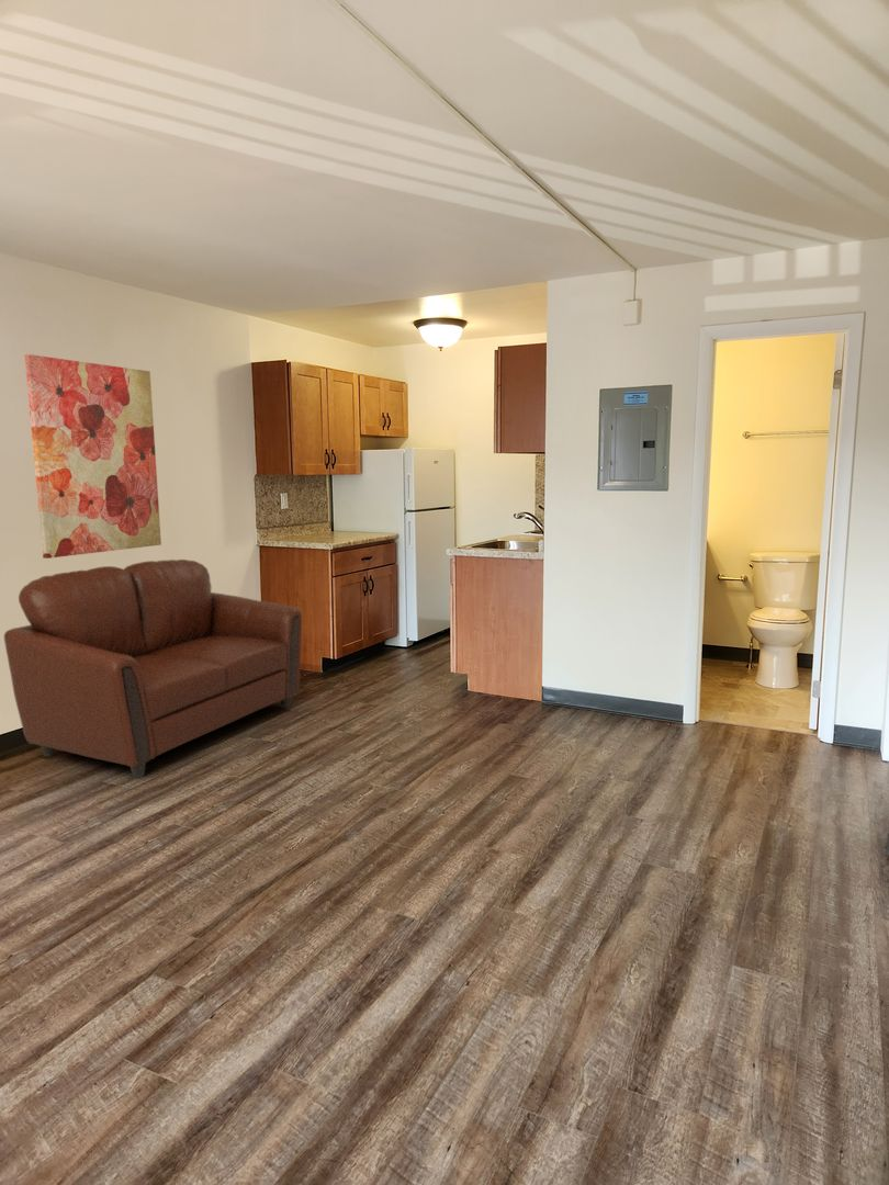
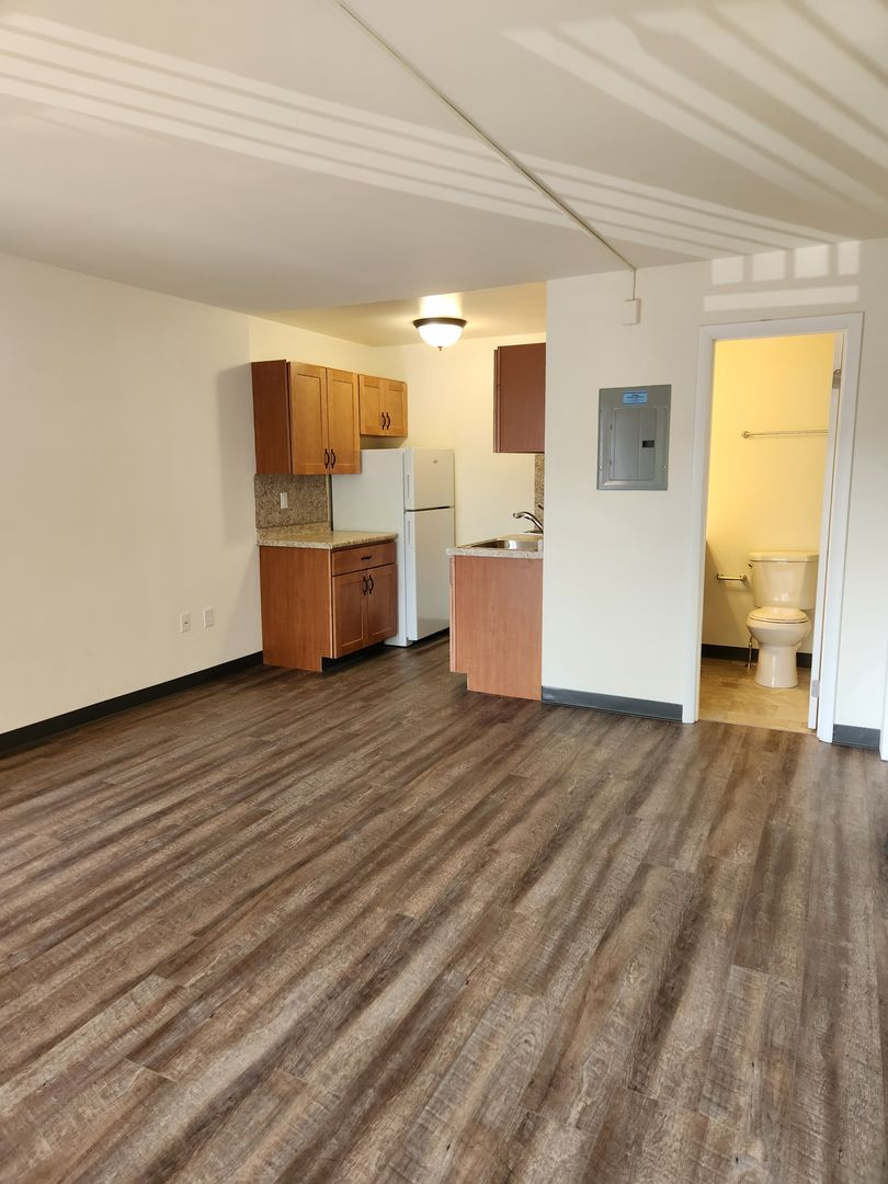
- wall art (99, 459)
- sofa (168, 648)
